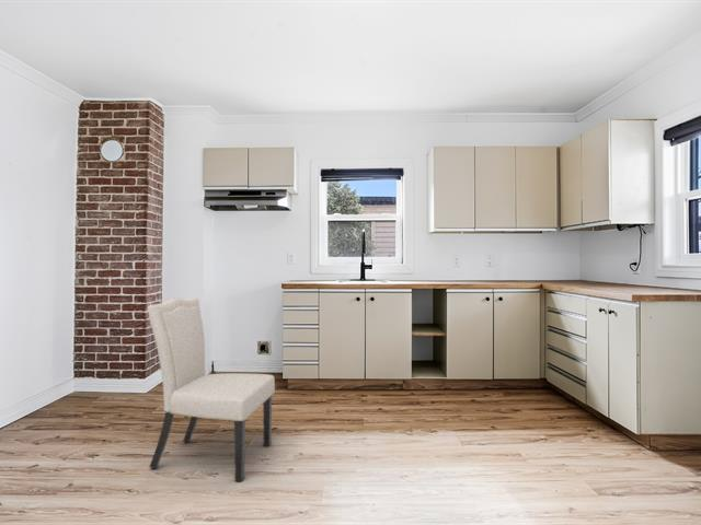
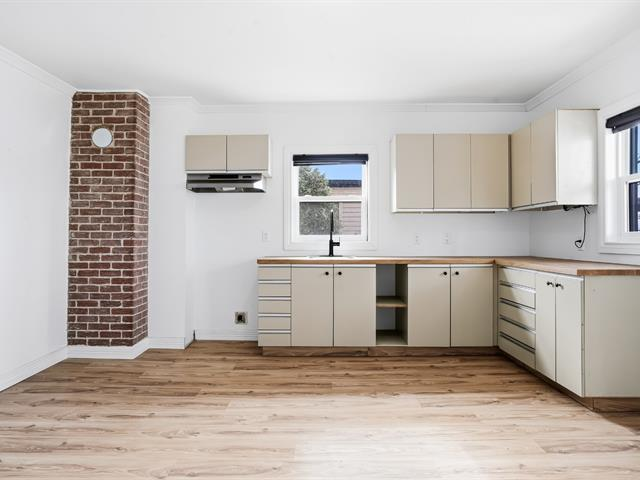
- chair (214, 377)
